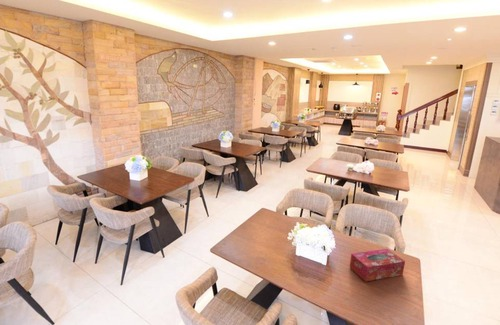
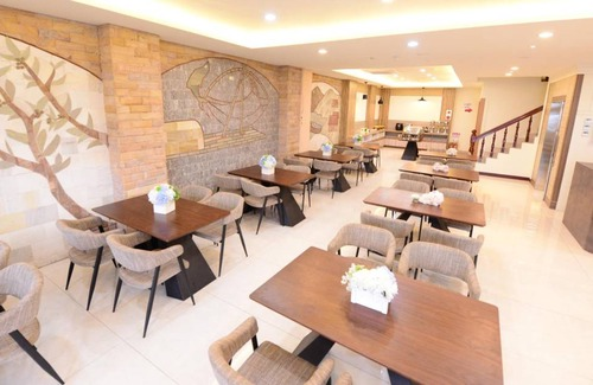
- tissue box (376, 264)
